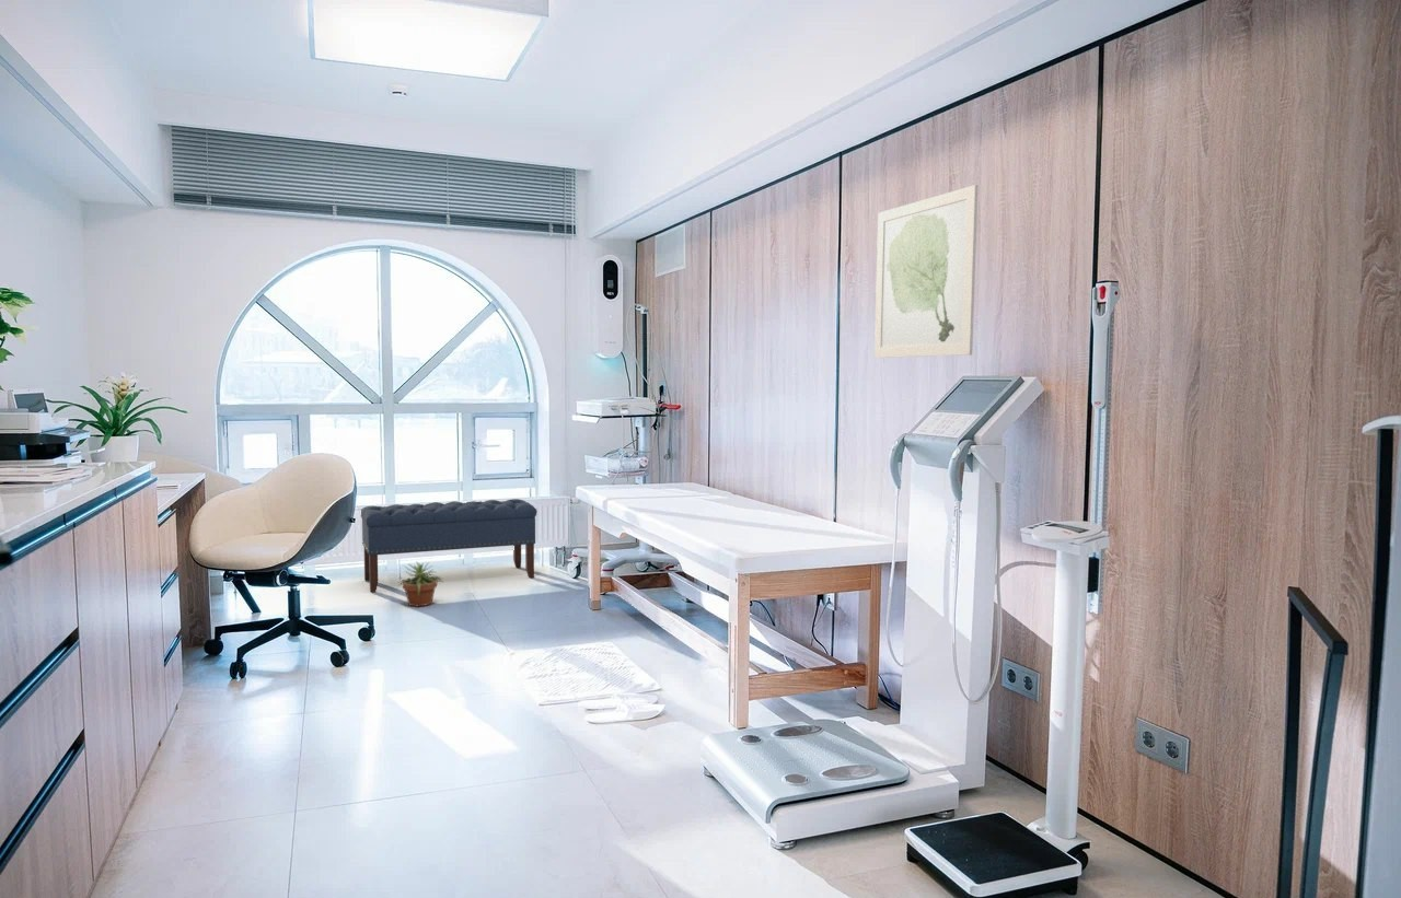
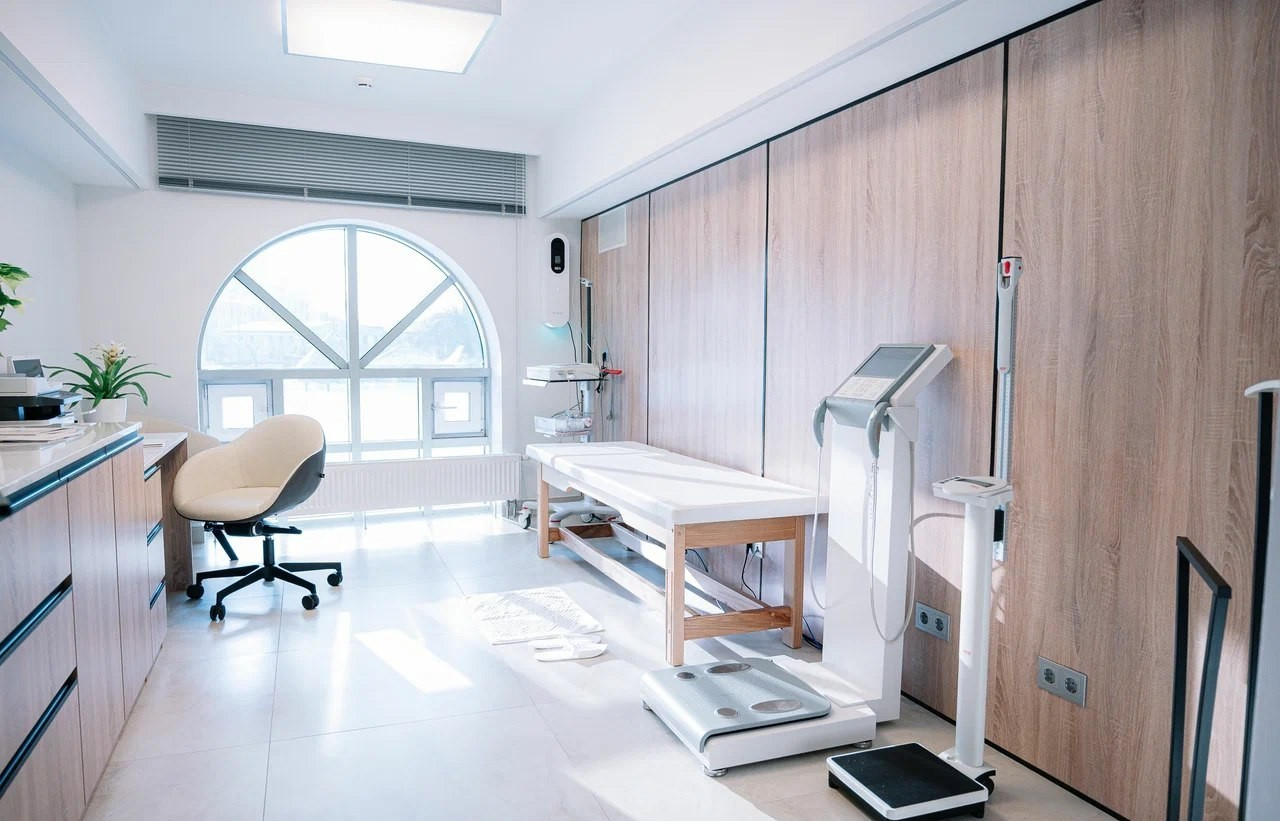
- wall art (922, 278)
- potted plant (418, 582)
- bench (449, 540)
